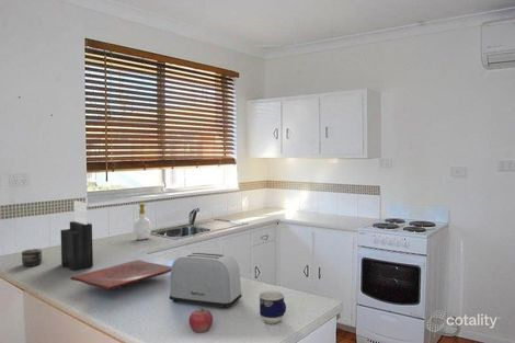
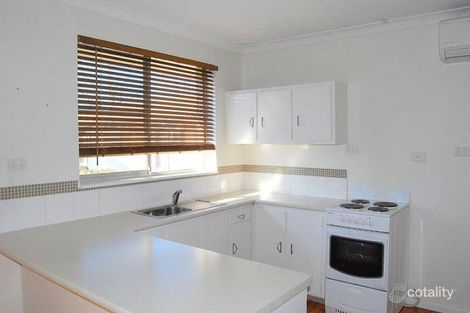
- jar (32, 256)
- knife block (73, 233)
- cutting board (125, 277)
- toaster (204, 277)
- soap bottle (142, 220)
- cup (274, 308)
- fruit (201, 318)
